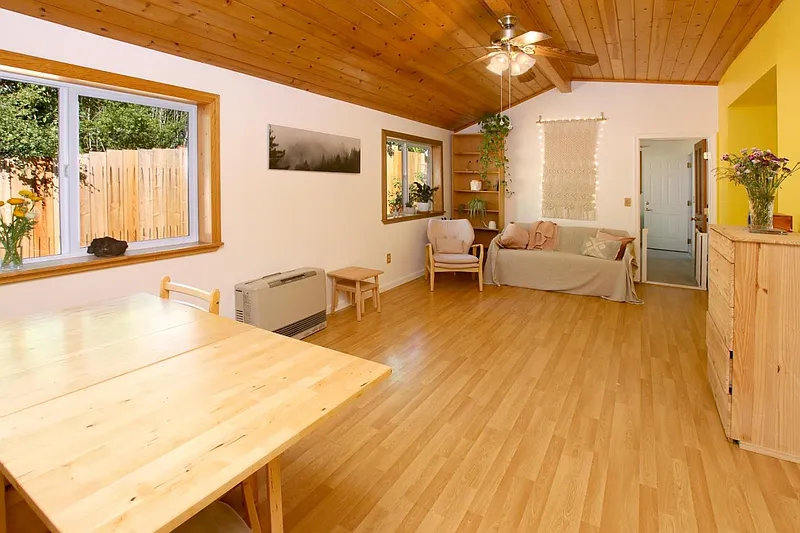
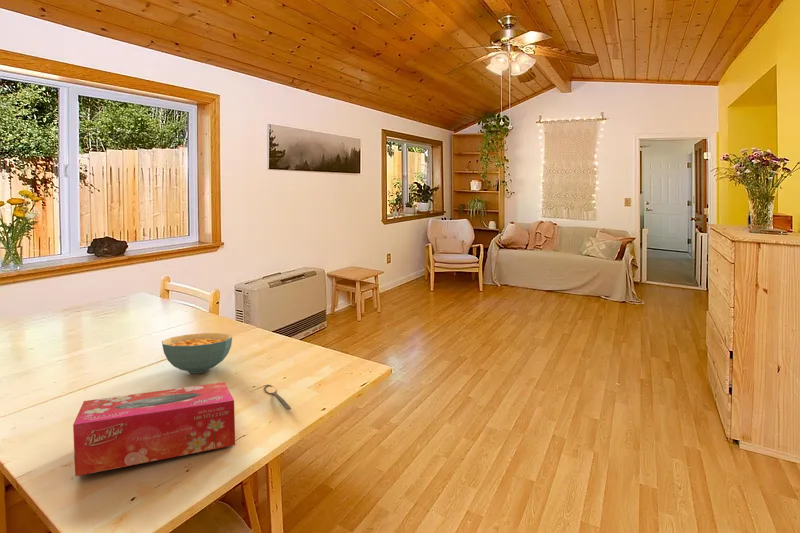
+ tissue box (159, 423)
+ cereal bowl (198, 354)
+ spoon (277, 396)
